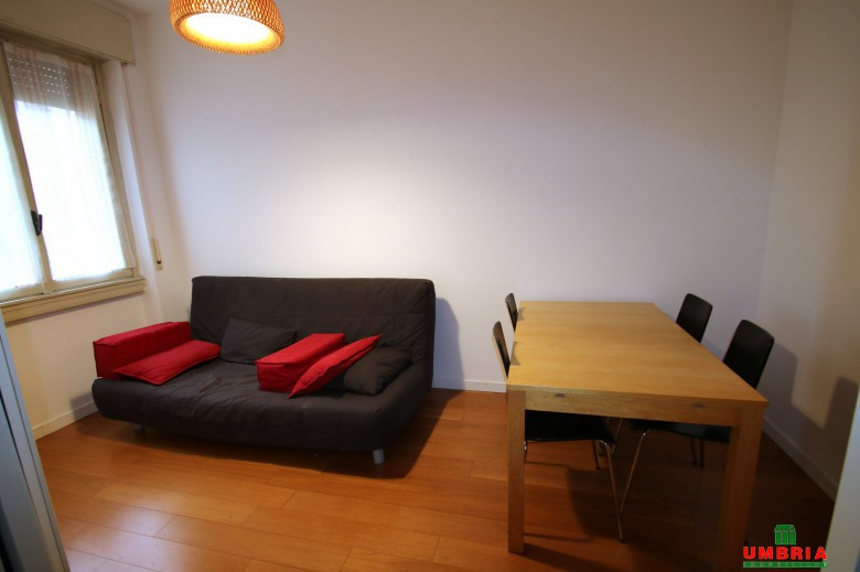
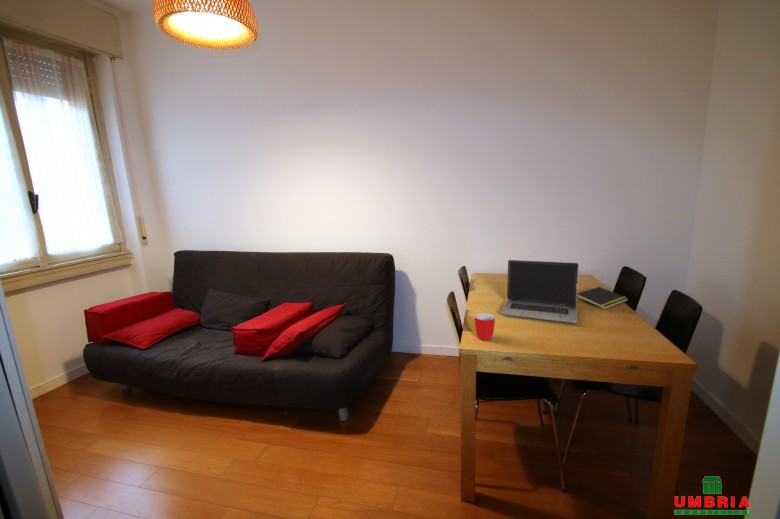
+ mug (485, 325)
+ laptop computer (539, 289)
+ notepad (601, 297)
